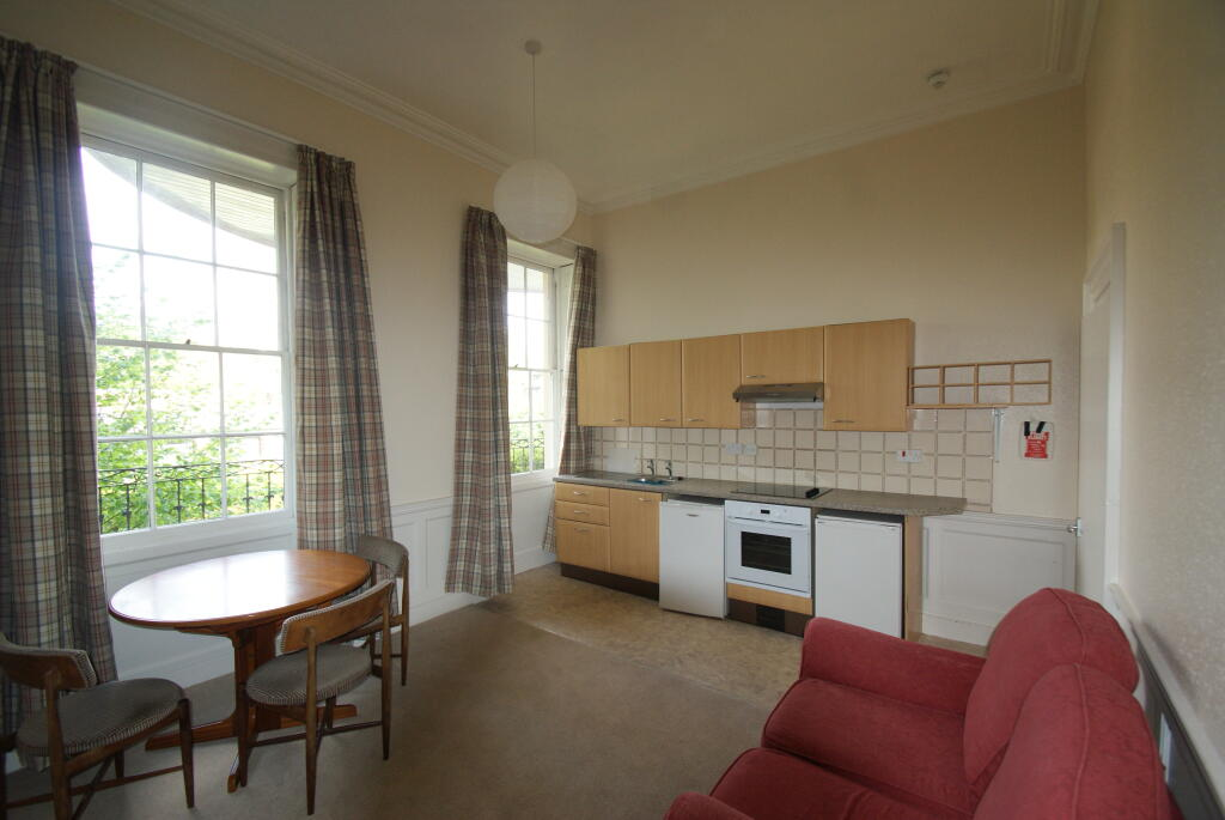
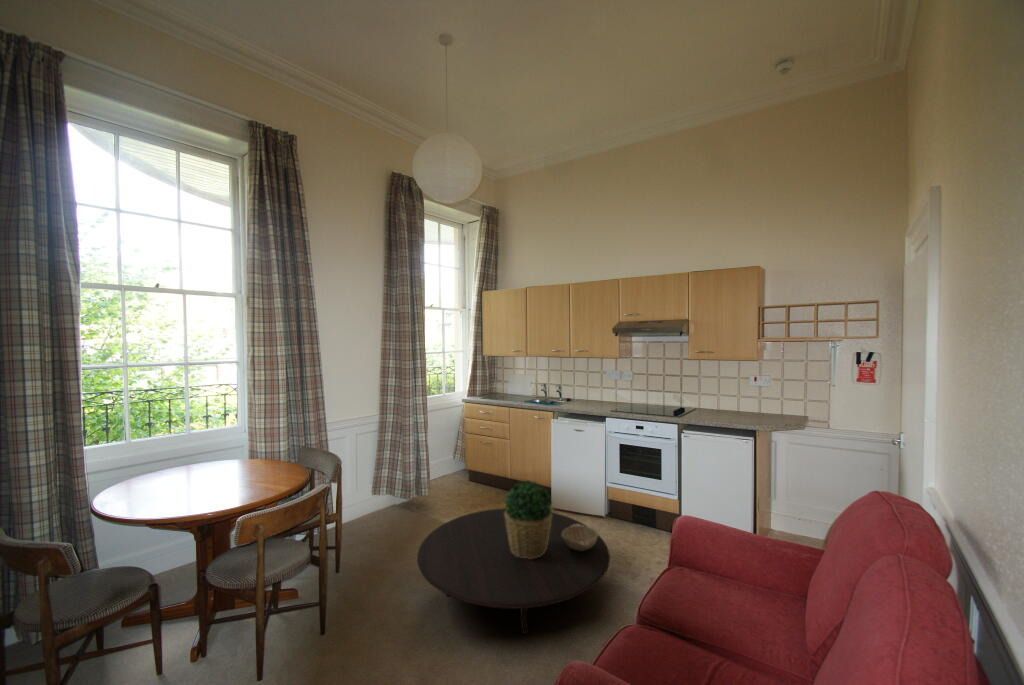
+ table (513, 566)
+ potted plant (528, 516)
+ decorative bowl (579, 539)
